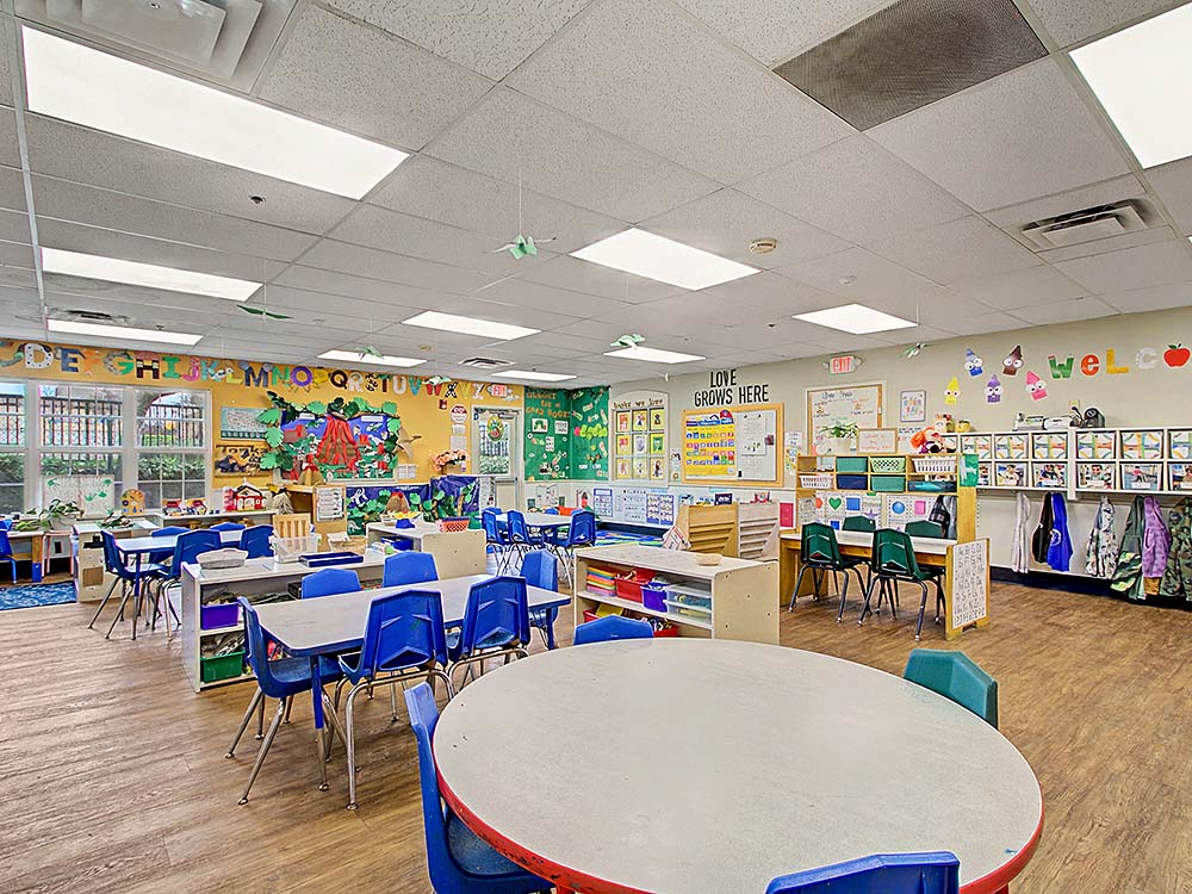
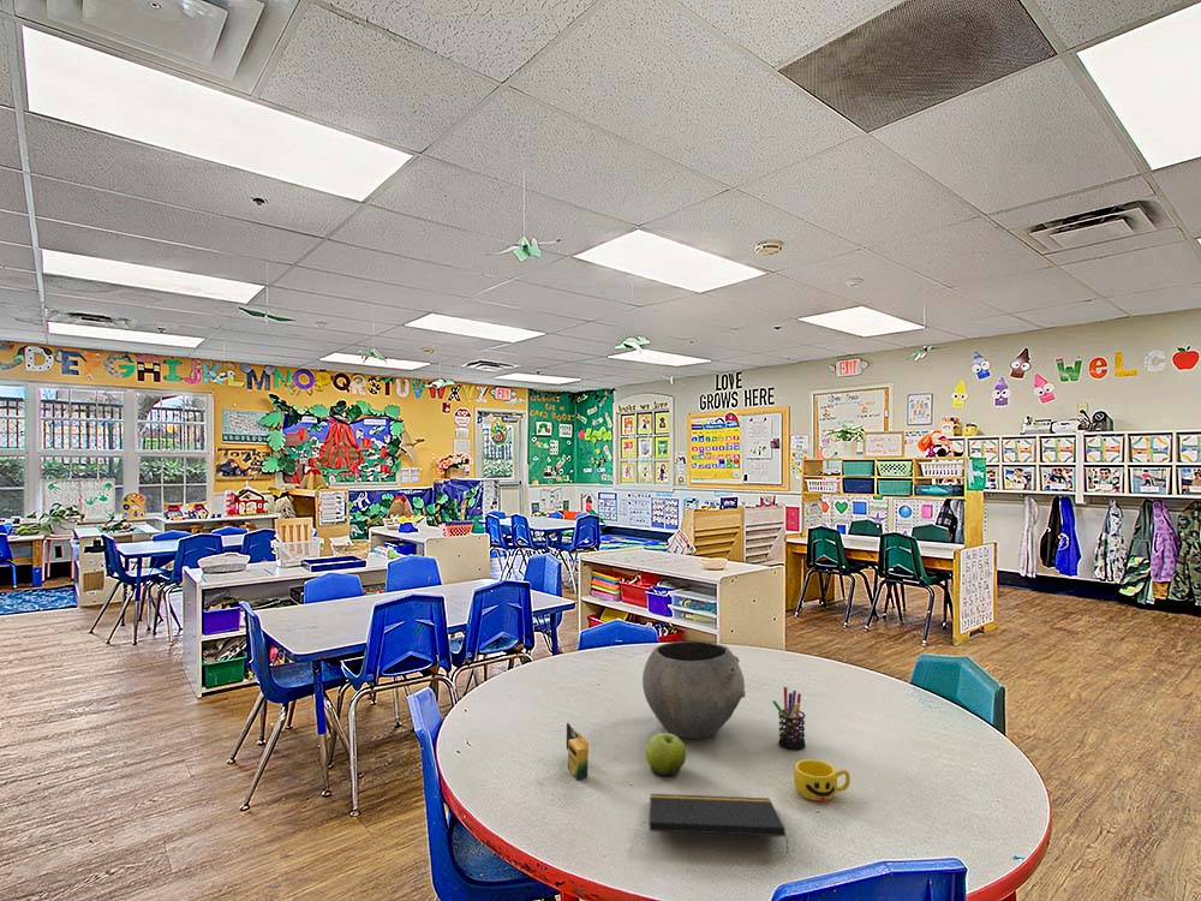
+ crayon (575, 747)
+ bowl (693, 688)
+ pen holder (788, 717)
+ fruit (665, 753)
+ notepad (712, 813)
+ cup (821, 780)
